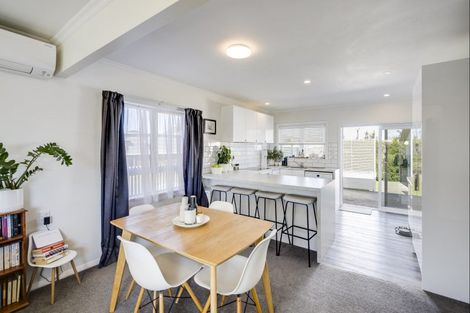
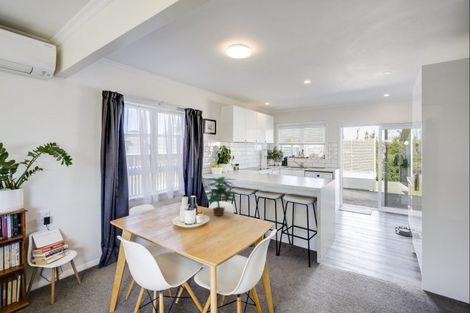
+ potted plant (220, 196)
